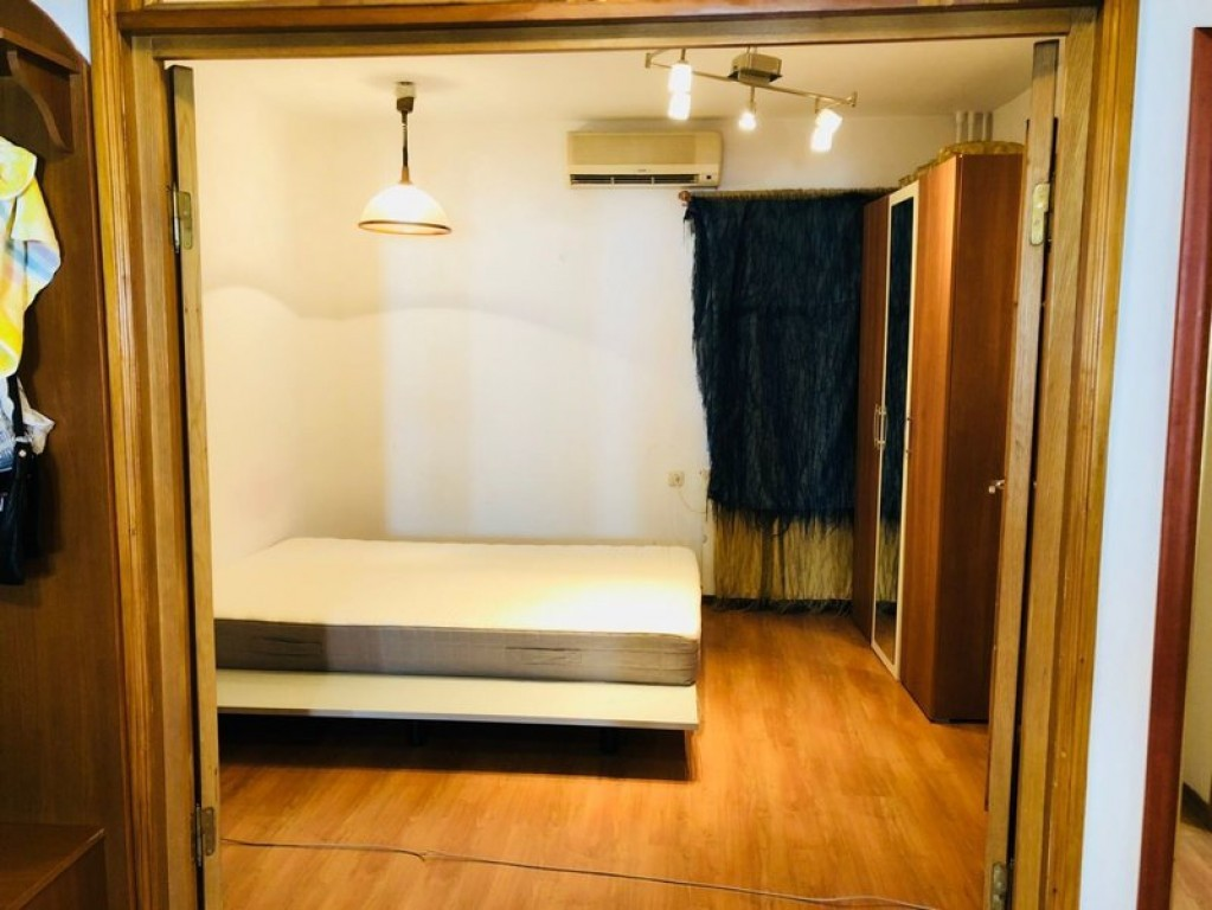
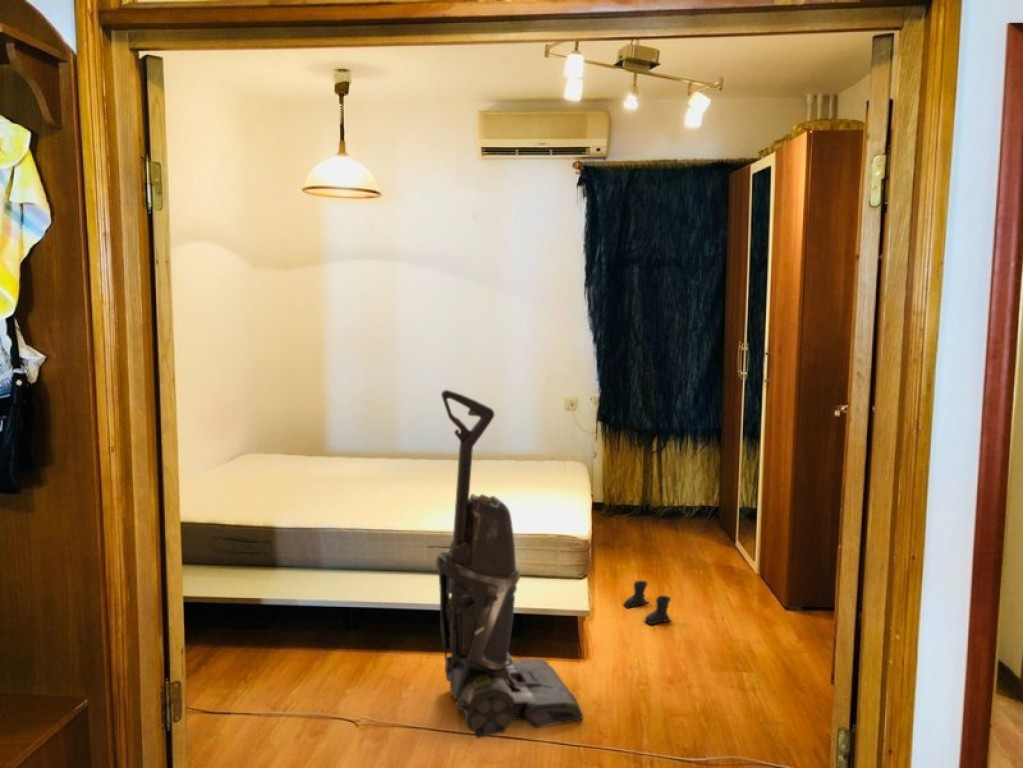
+ vacuum cleaner (512, 549)
+ boots (646, 601)
